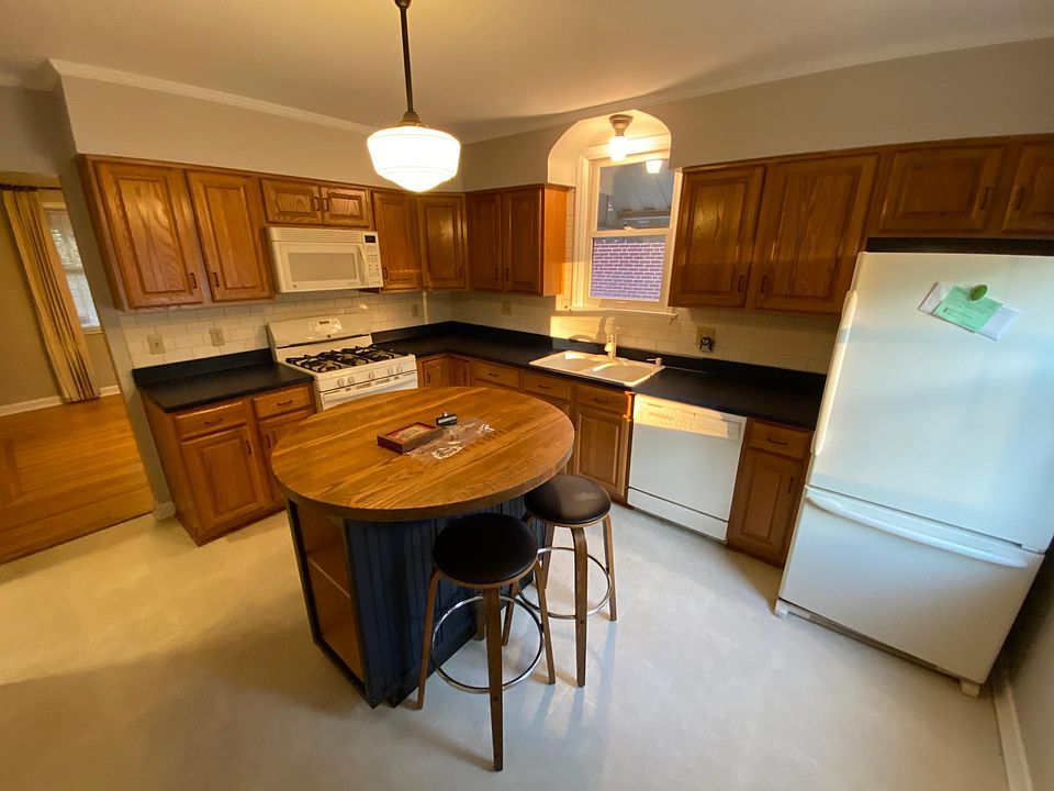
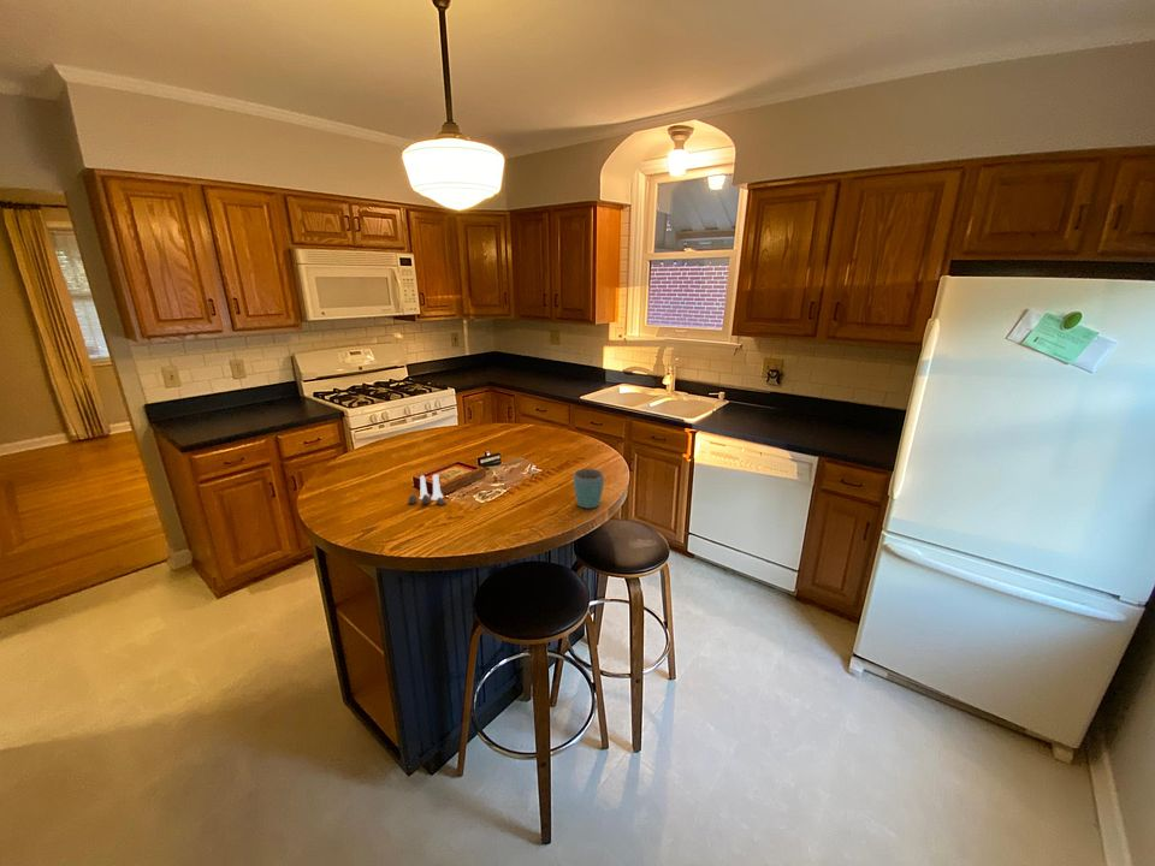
+ mug (588, 486)
+ salt and pepper shaker set (426, 488)
